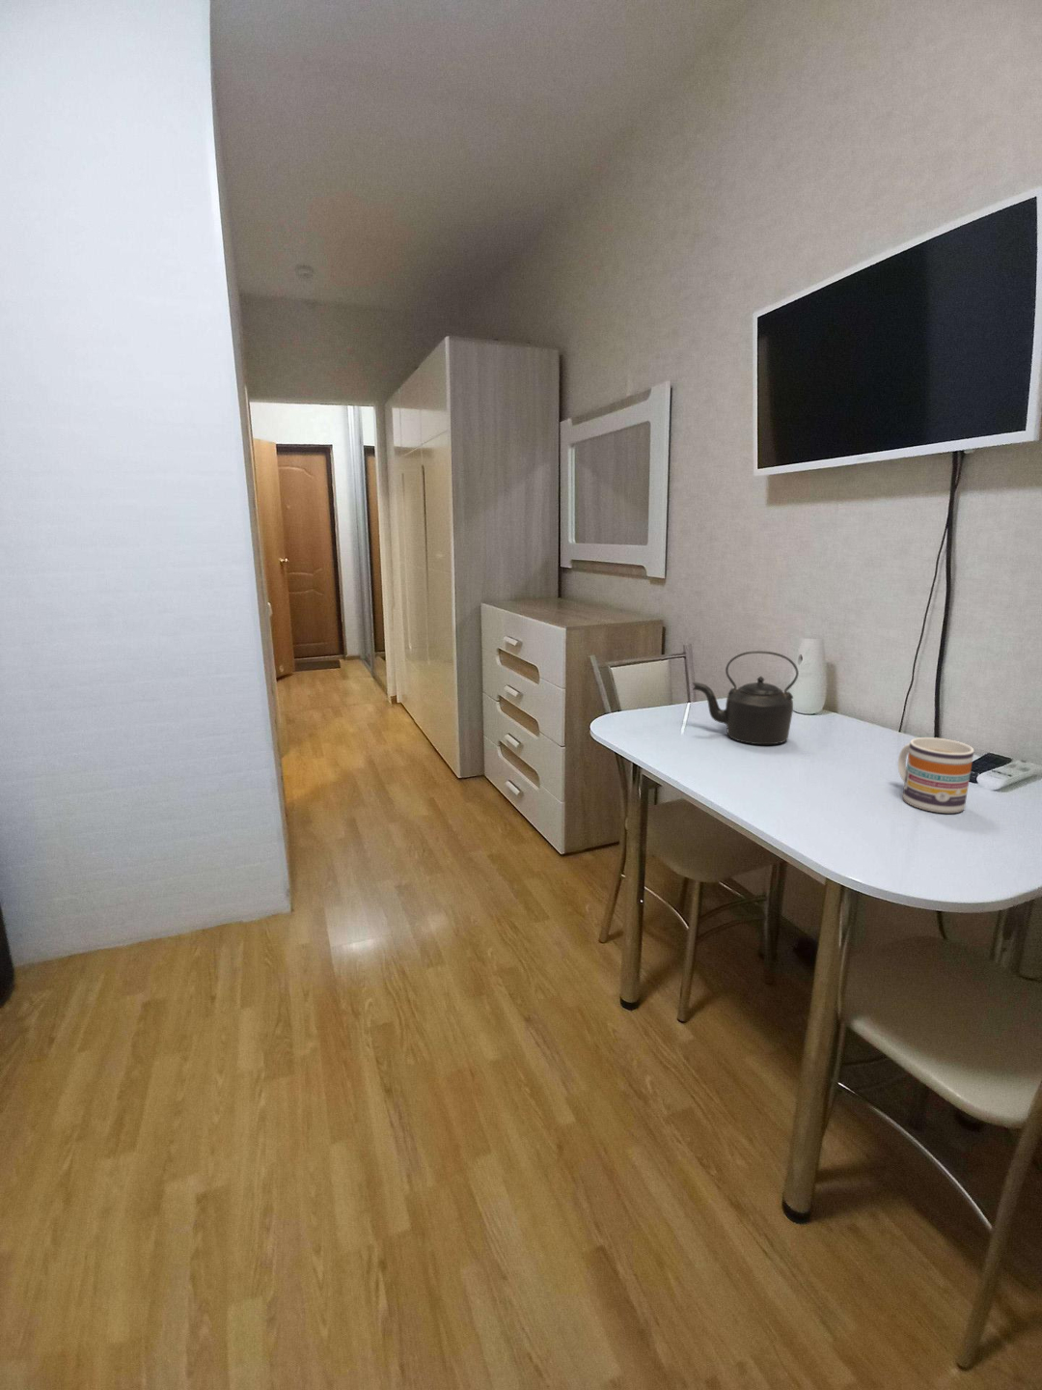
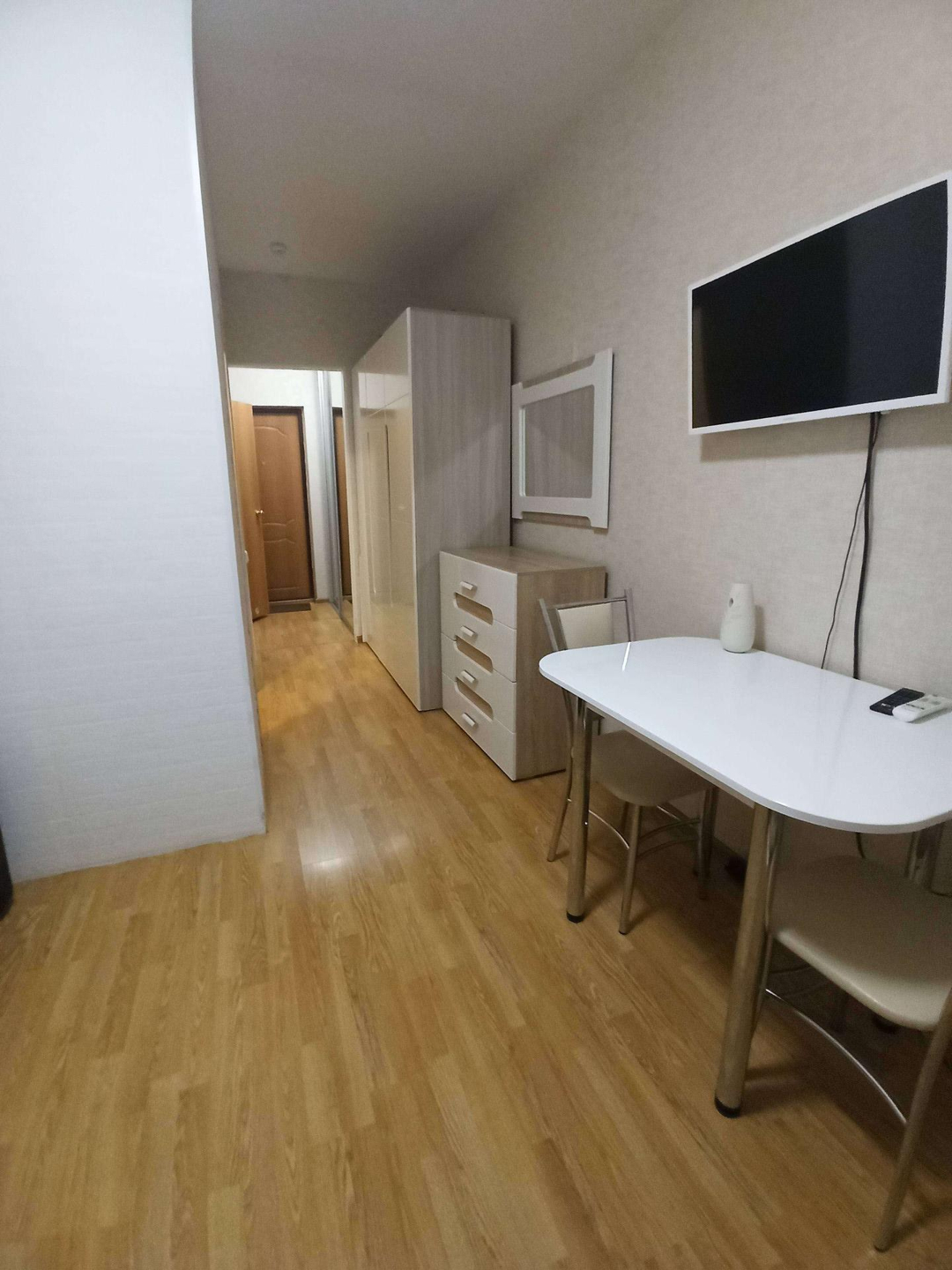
- mug (933, 772)
- kettle (742, 693)
